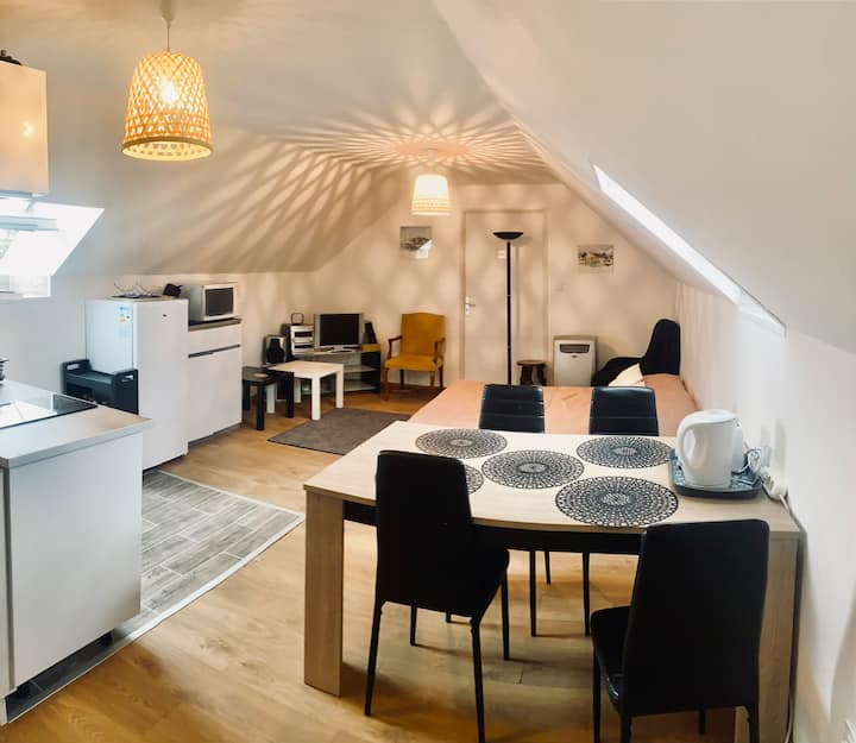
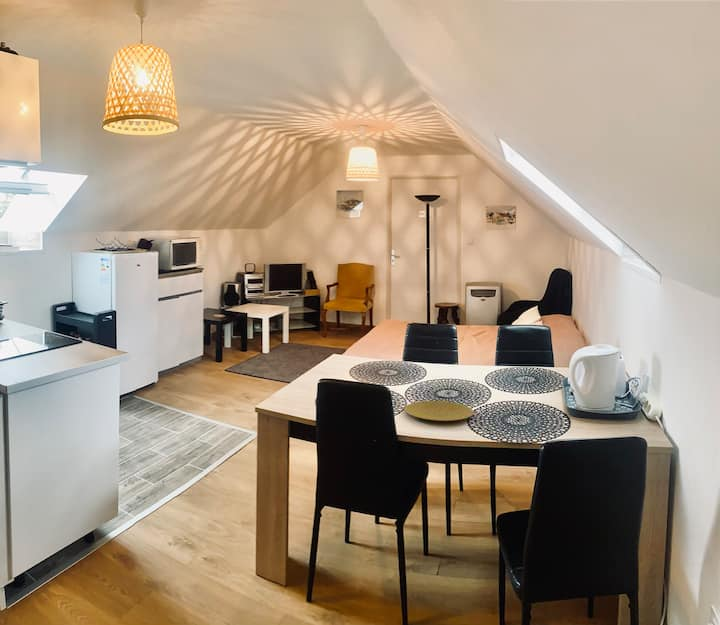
+ plate (438, 411)
